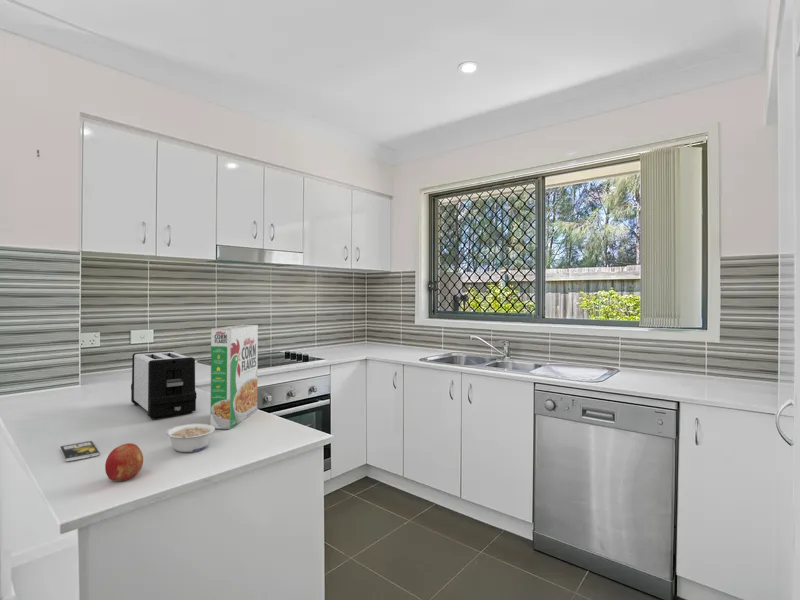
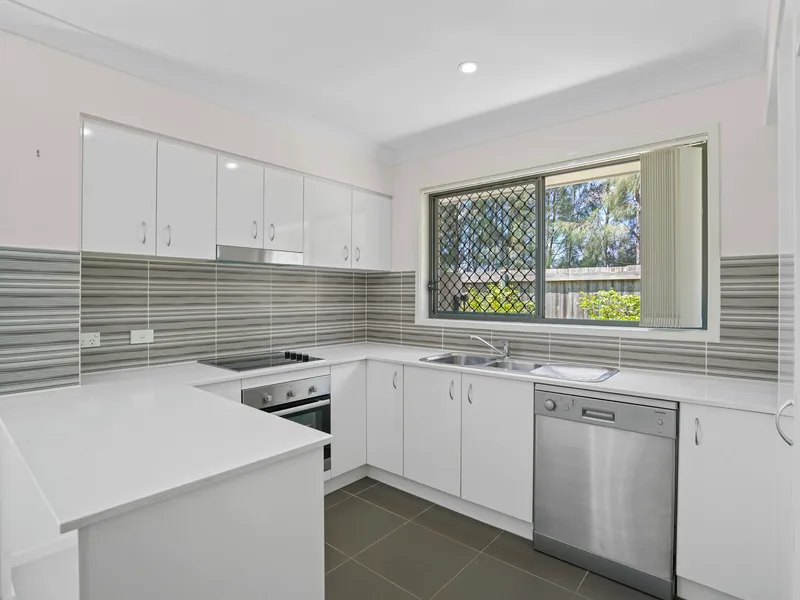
- legume (191, 437)
- toaster (162, 382)
- cereal box (235, 372)
- fruit (124, 461)
- smartphone (79, 450)
